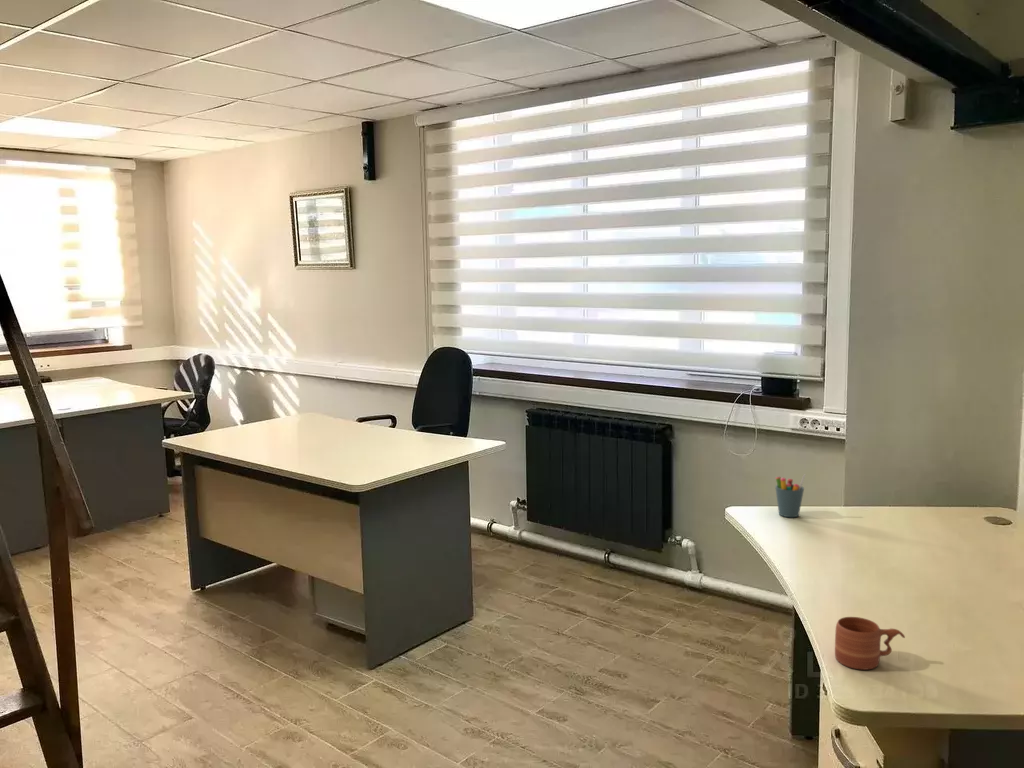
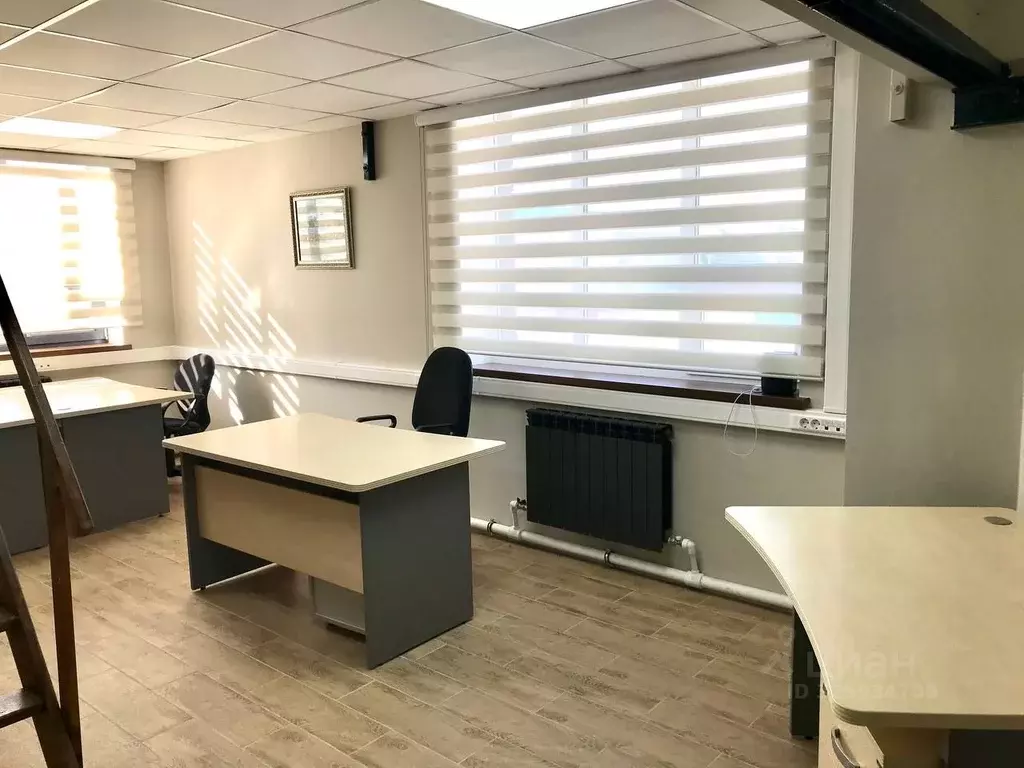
- pen holder (789, 493)
- mug (870, 643)
